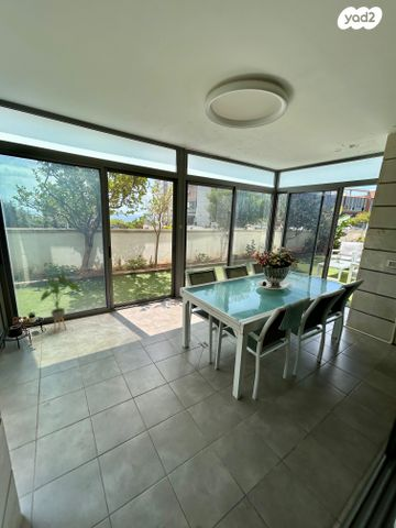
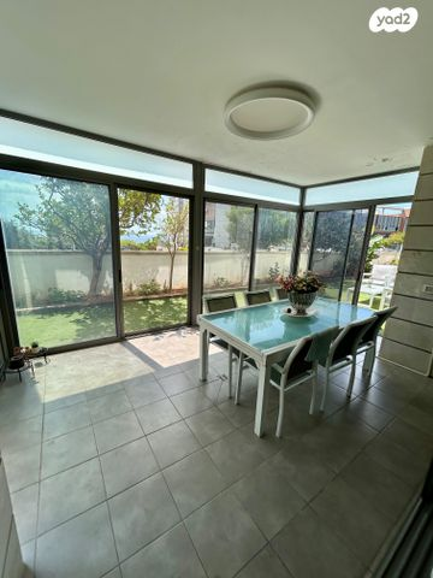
- house plant (58, 301)
